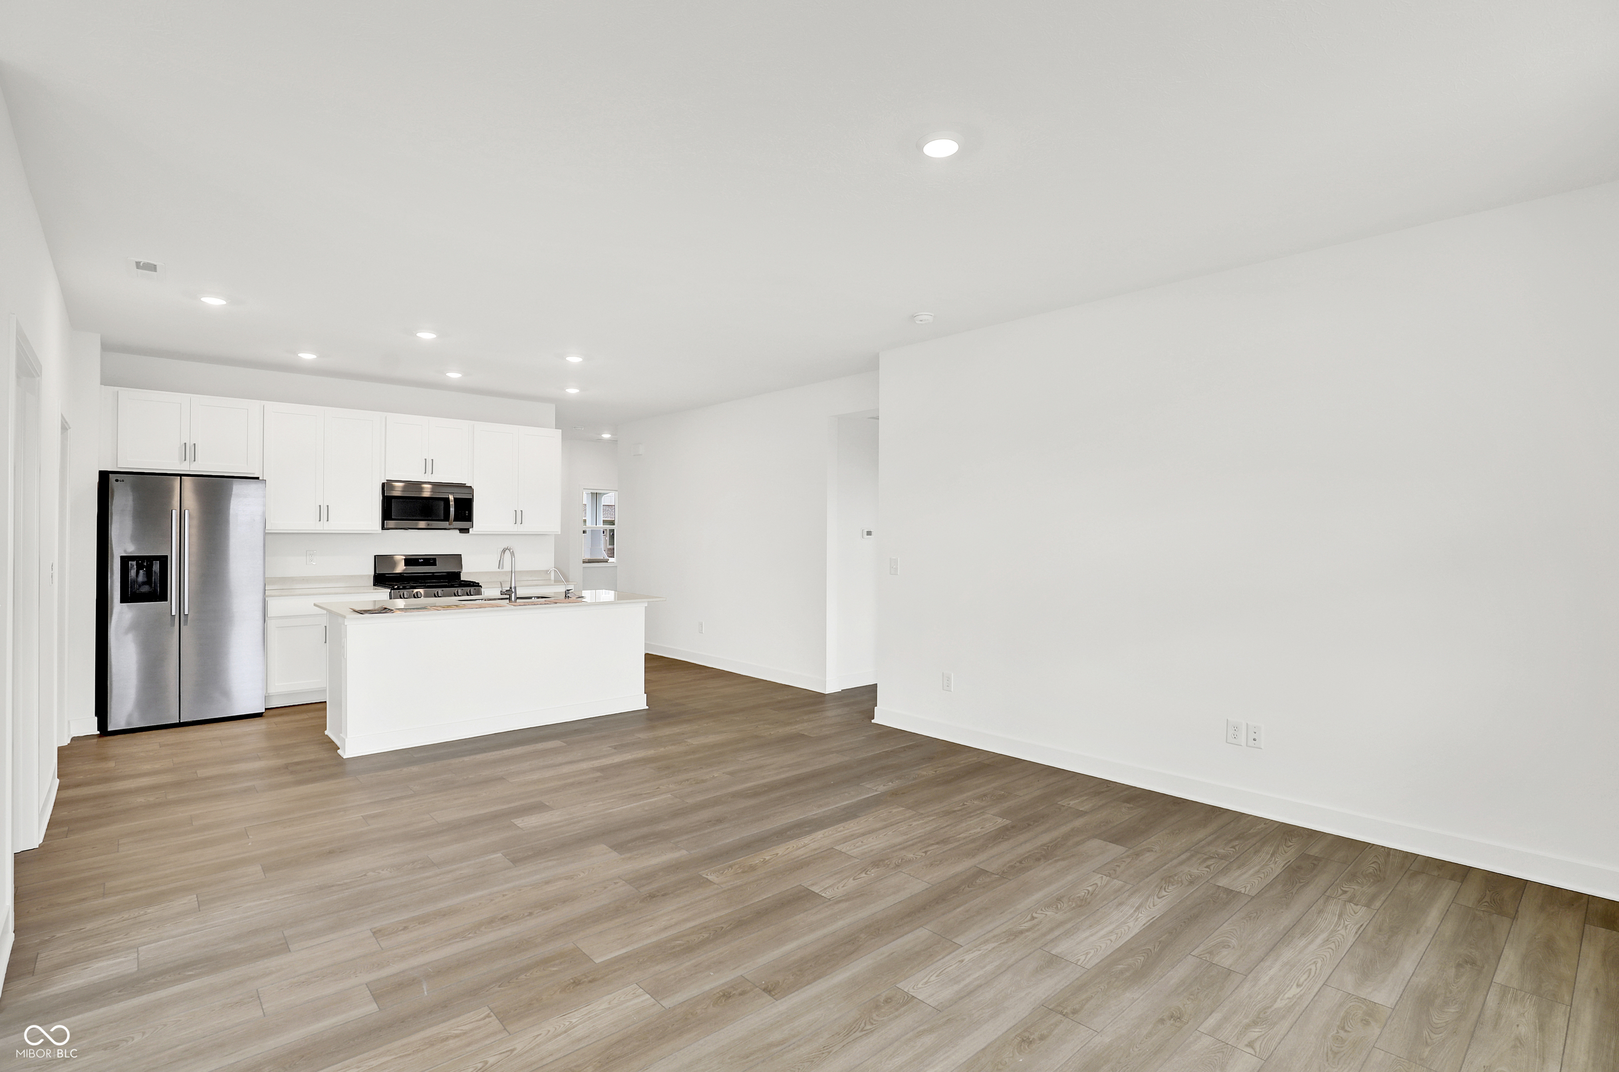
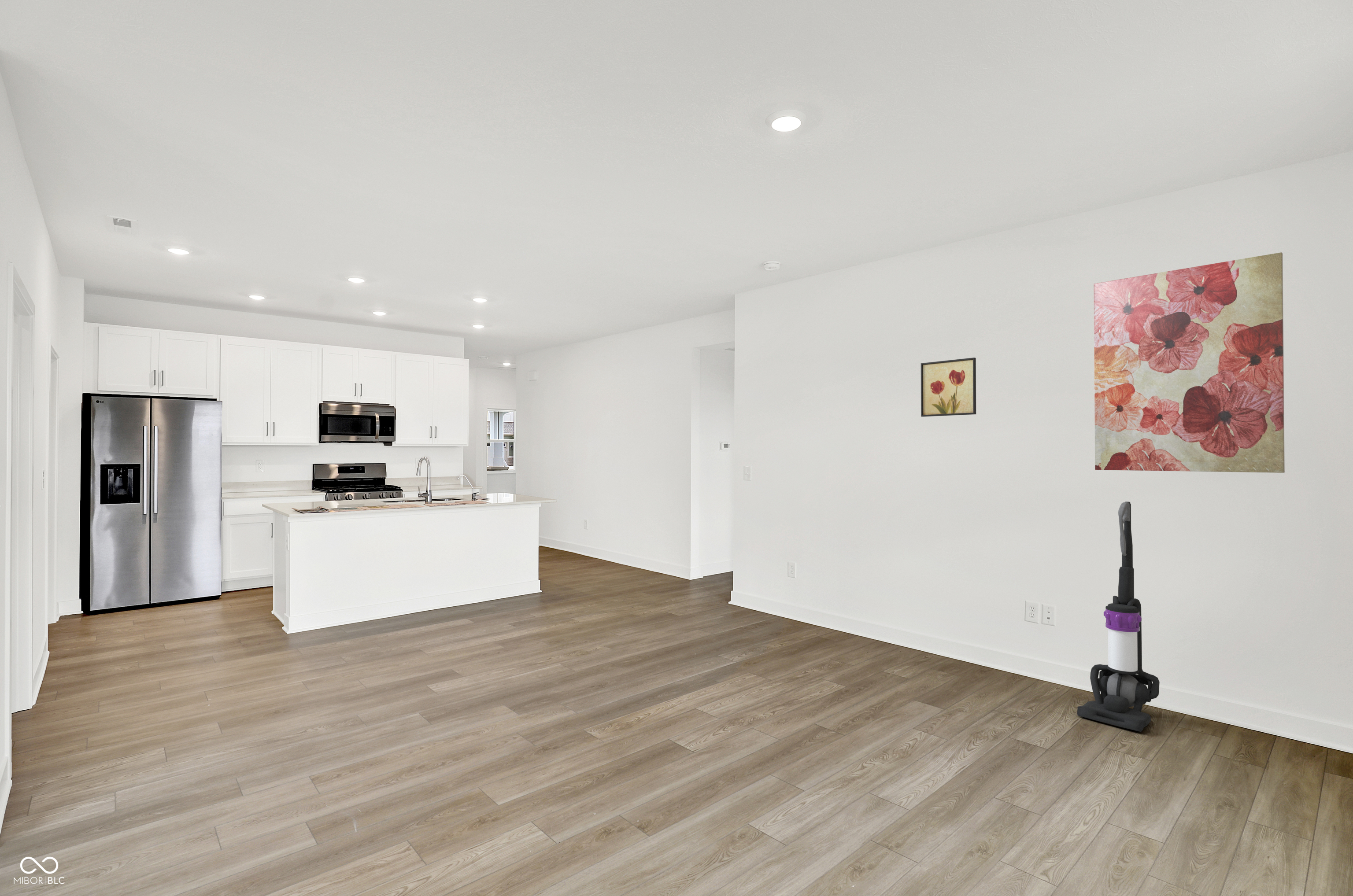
+ wall art (948, 388)
+ vacuum cleaner (1120, 608)
+ wall art (1181, 370)
